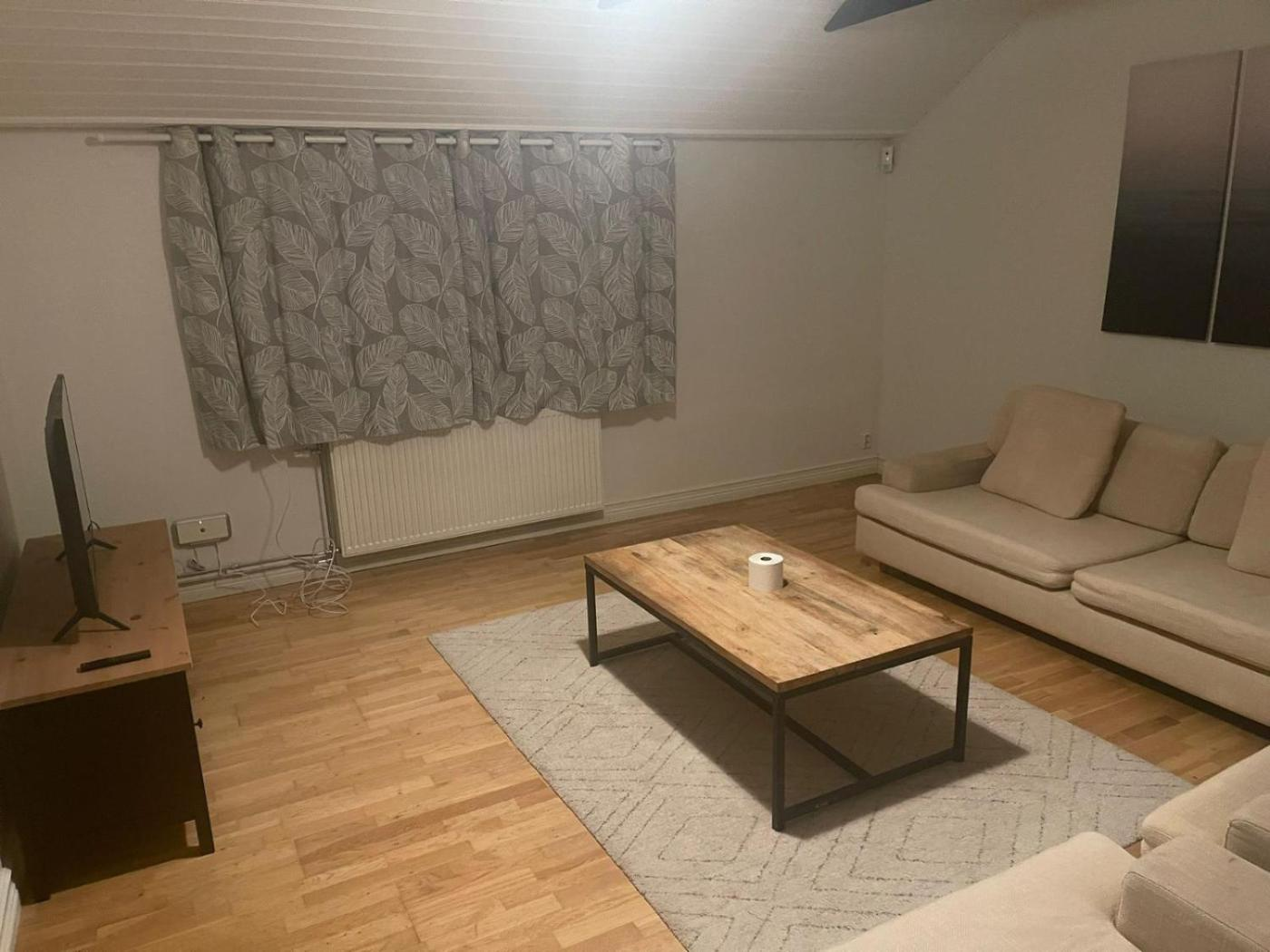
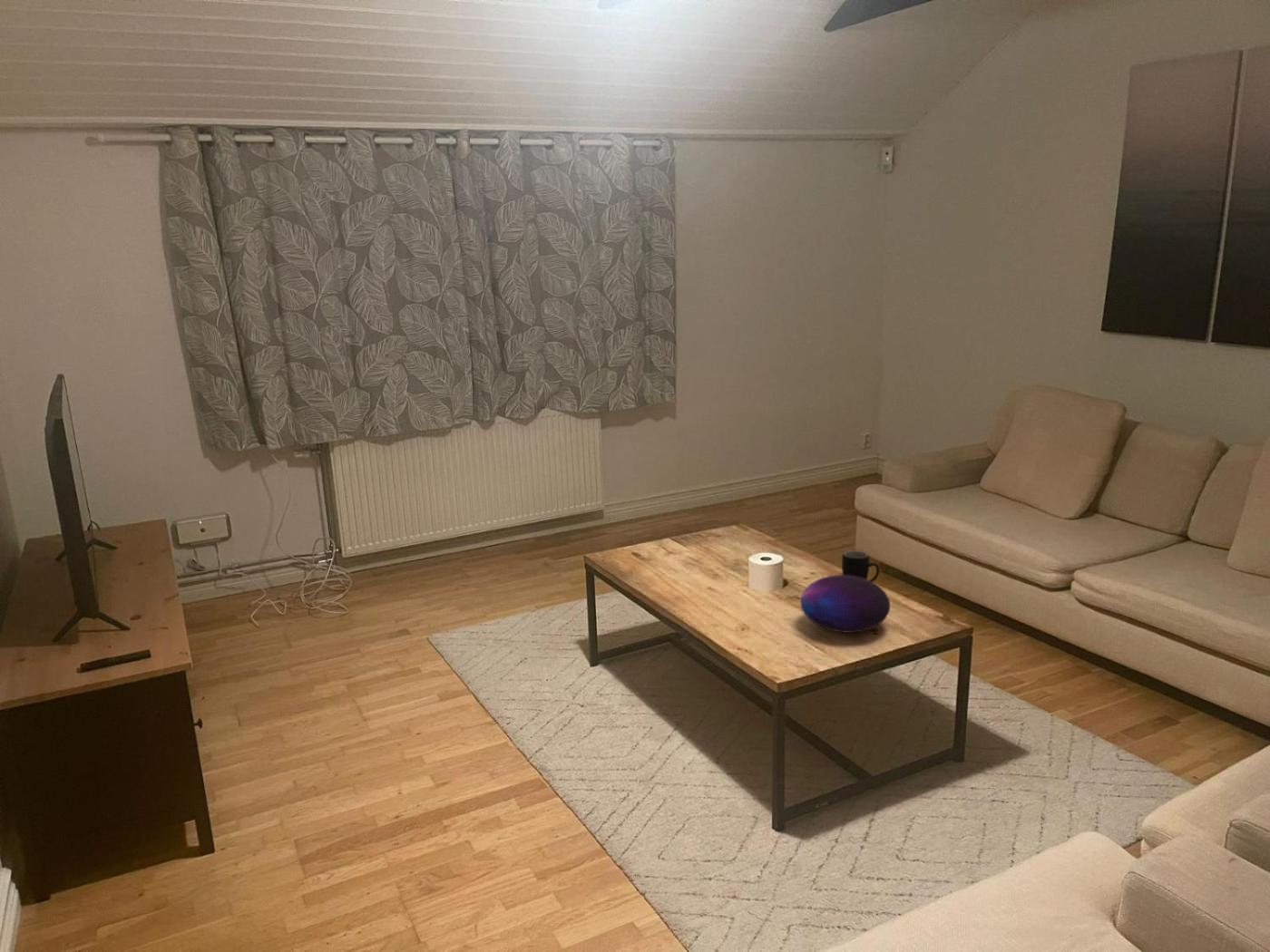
+ decorative orb (845, 603)
+ mug (861, 573)
